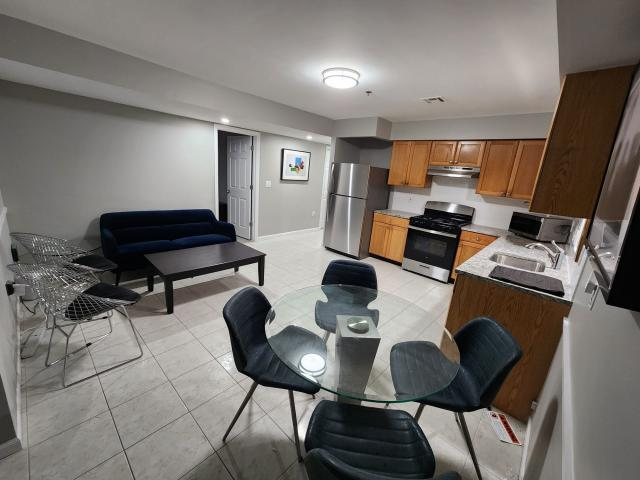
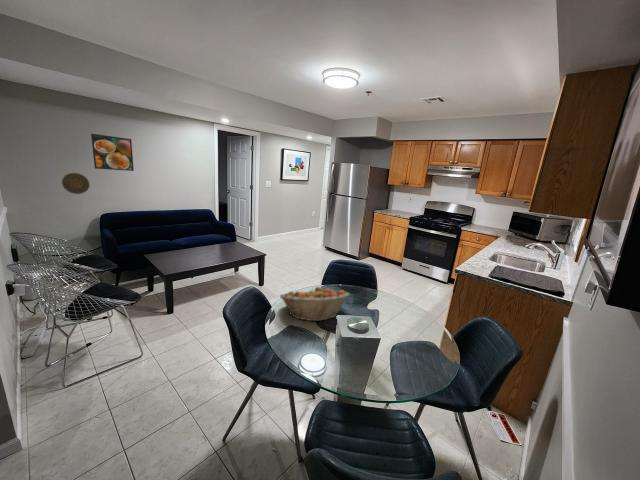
+ decorative plate (76, 183)
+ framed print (113, 153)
+ fruit basket (314, 299)
